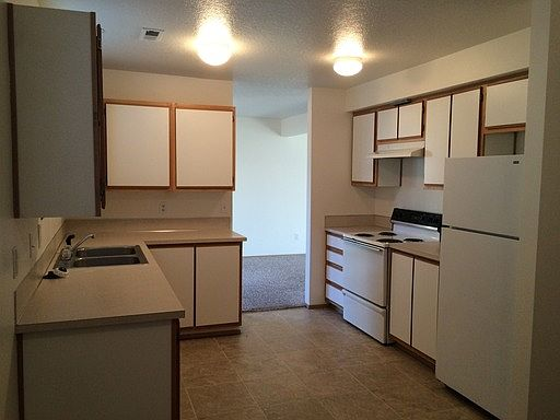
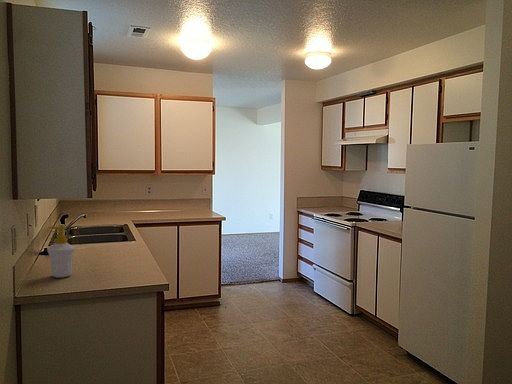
+ soap bottle (61, 251)
